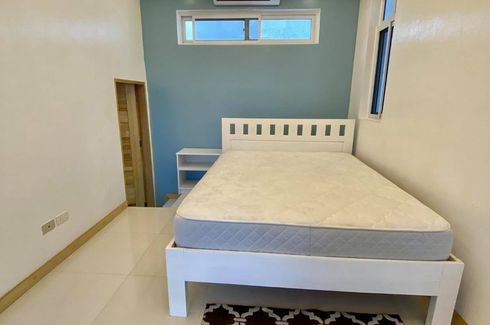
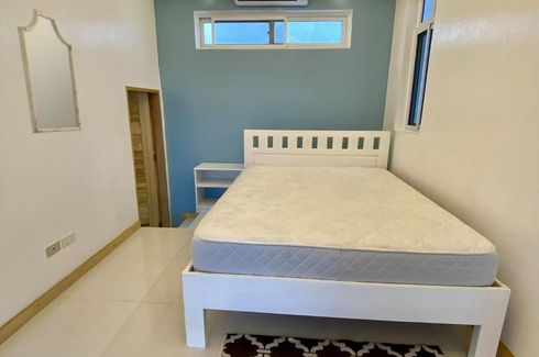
+ home mirror (53, 75)
